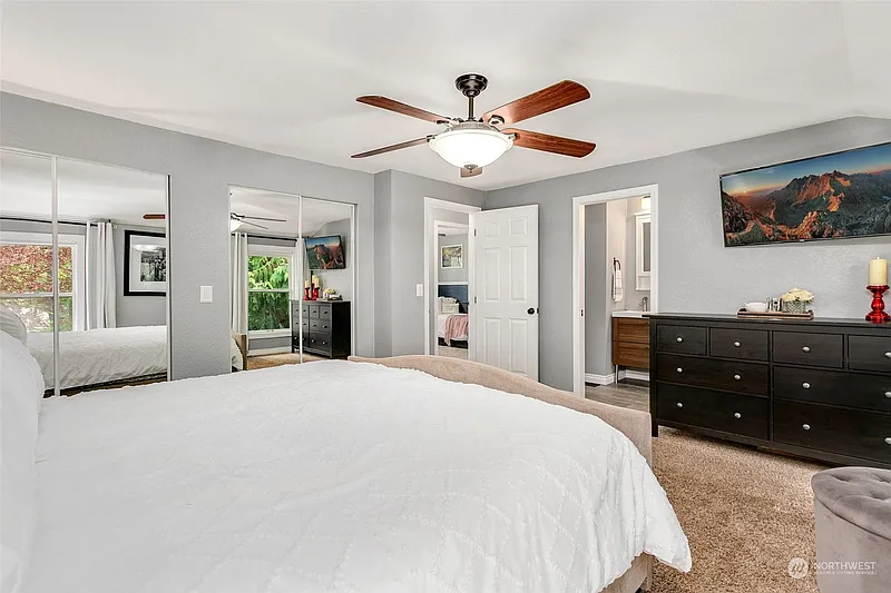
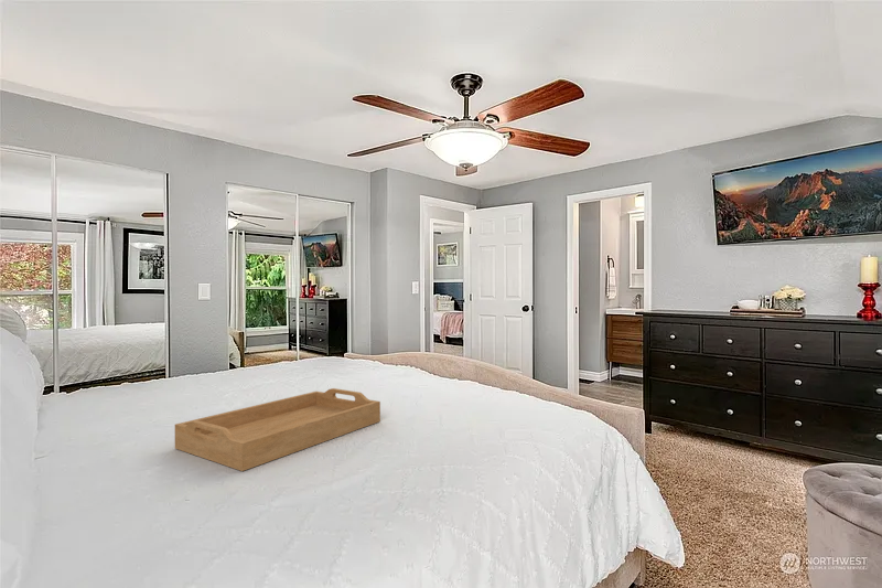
+ serving tray (287, 419)
